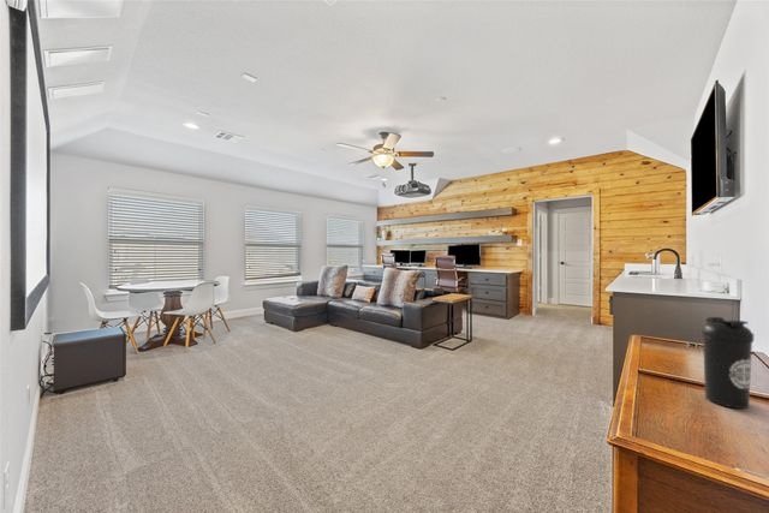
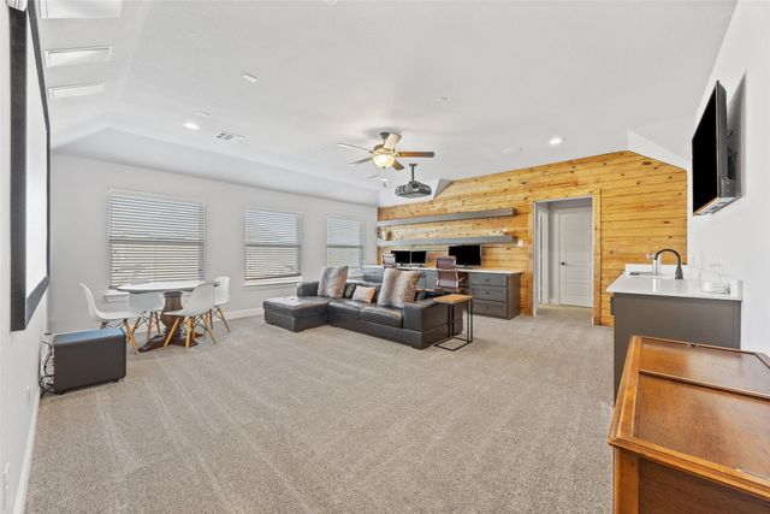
- water bottle (726, 359)
